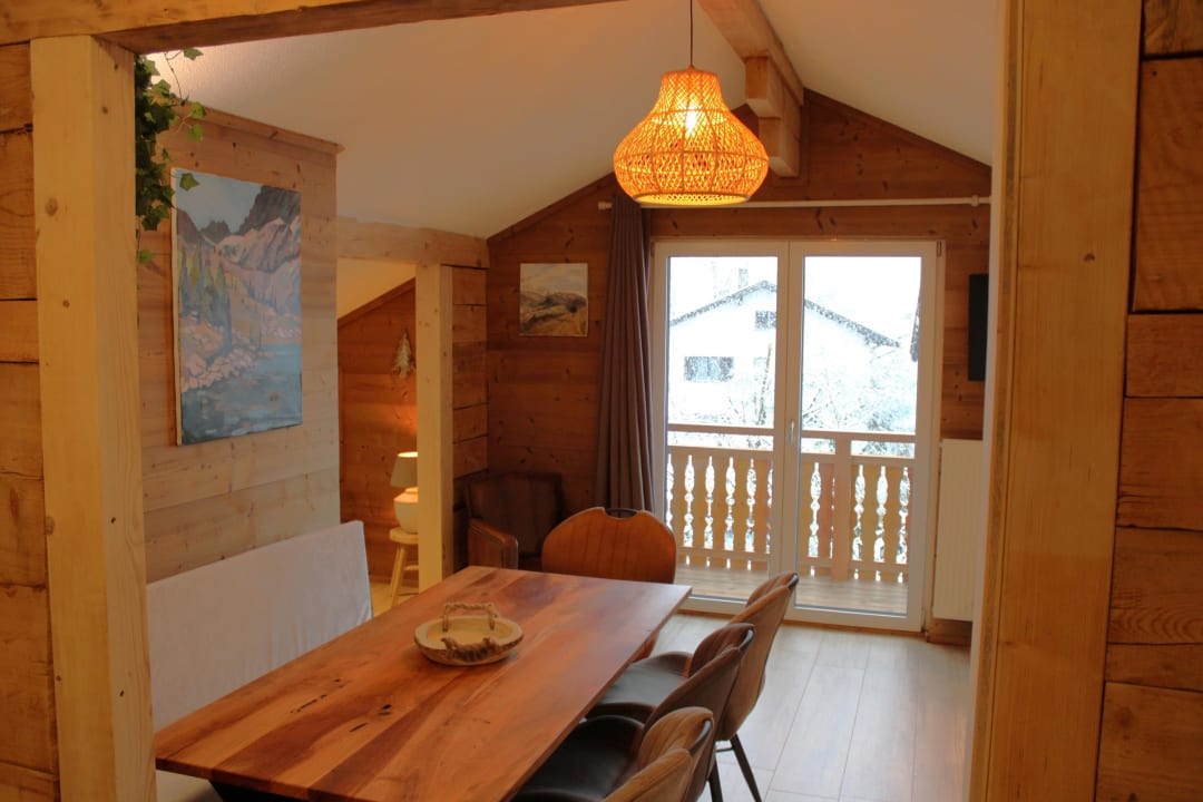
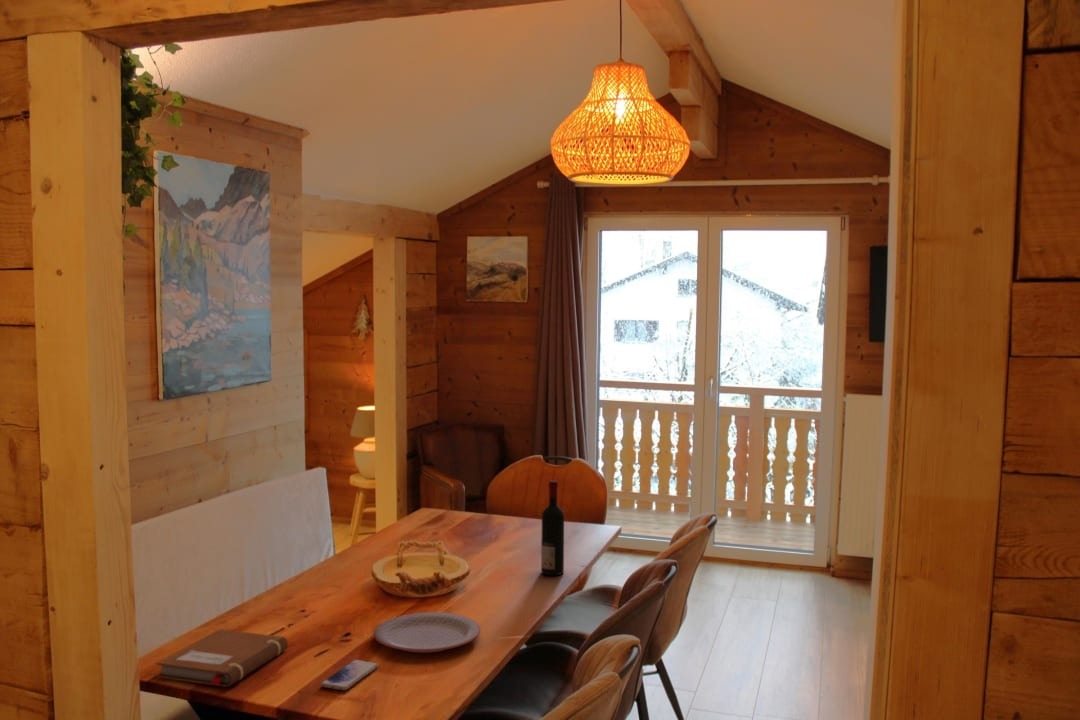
+ notebook (223, 657)
+ plate (427, 634)
+ smartphone (350, 674)
+ alcohol (552, 526)
